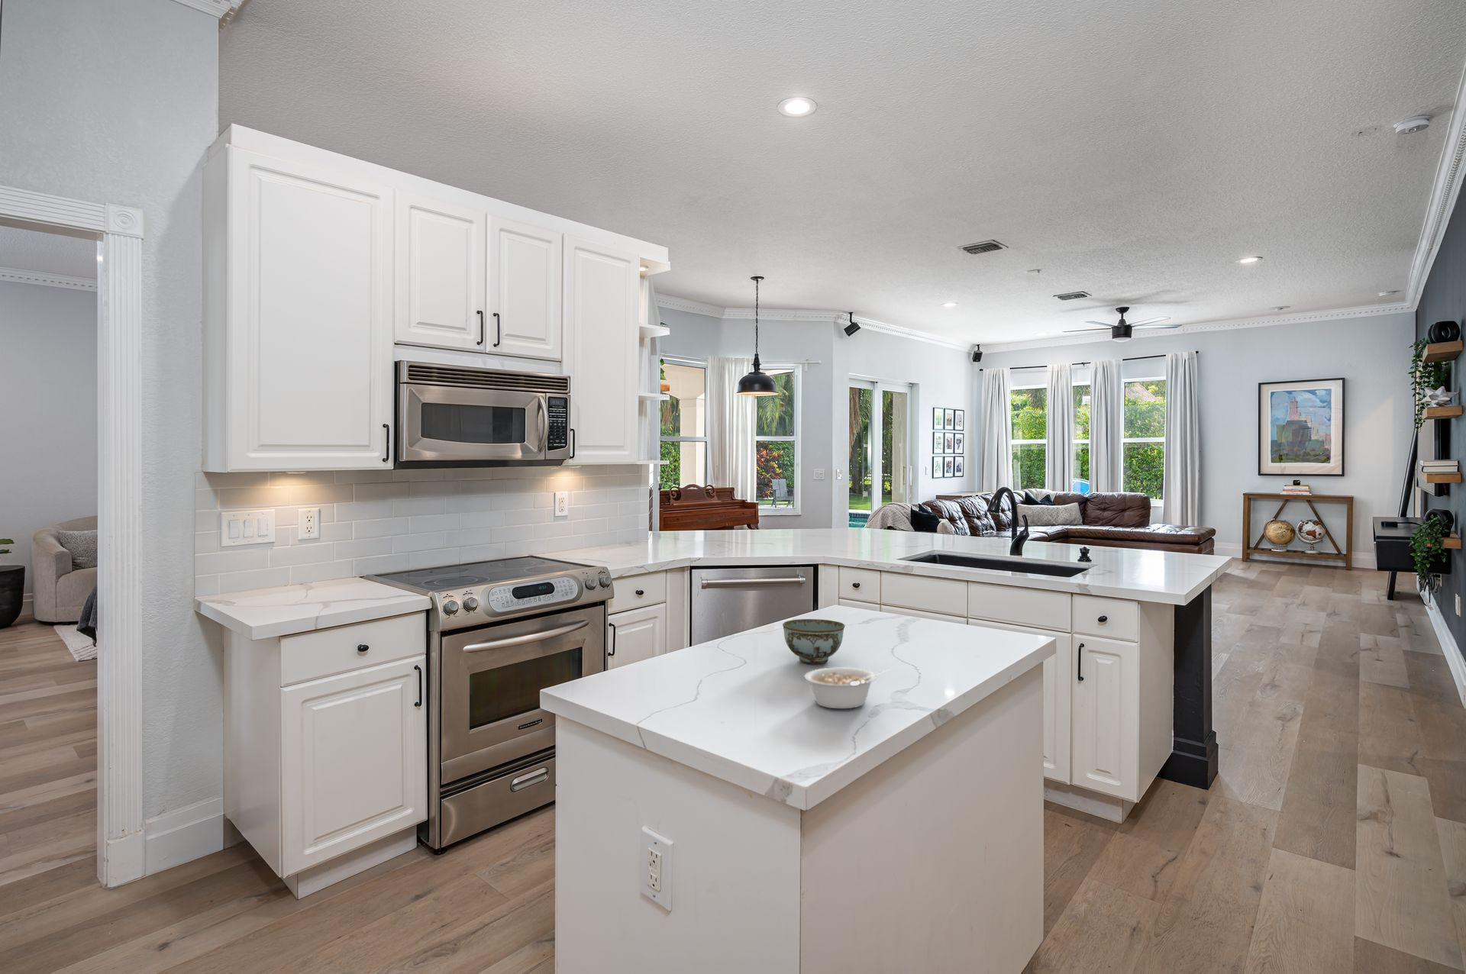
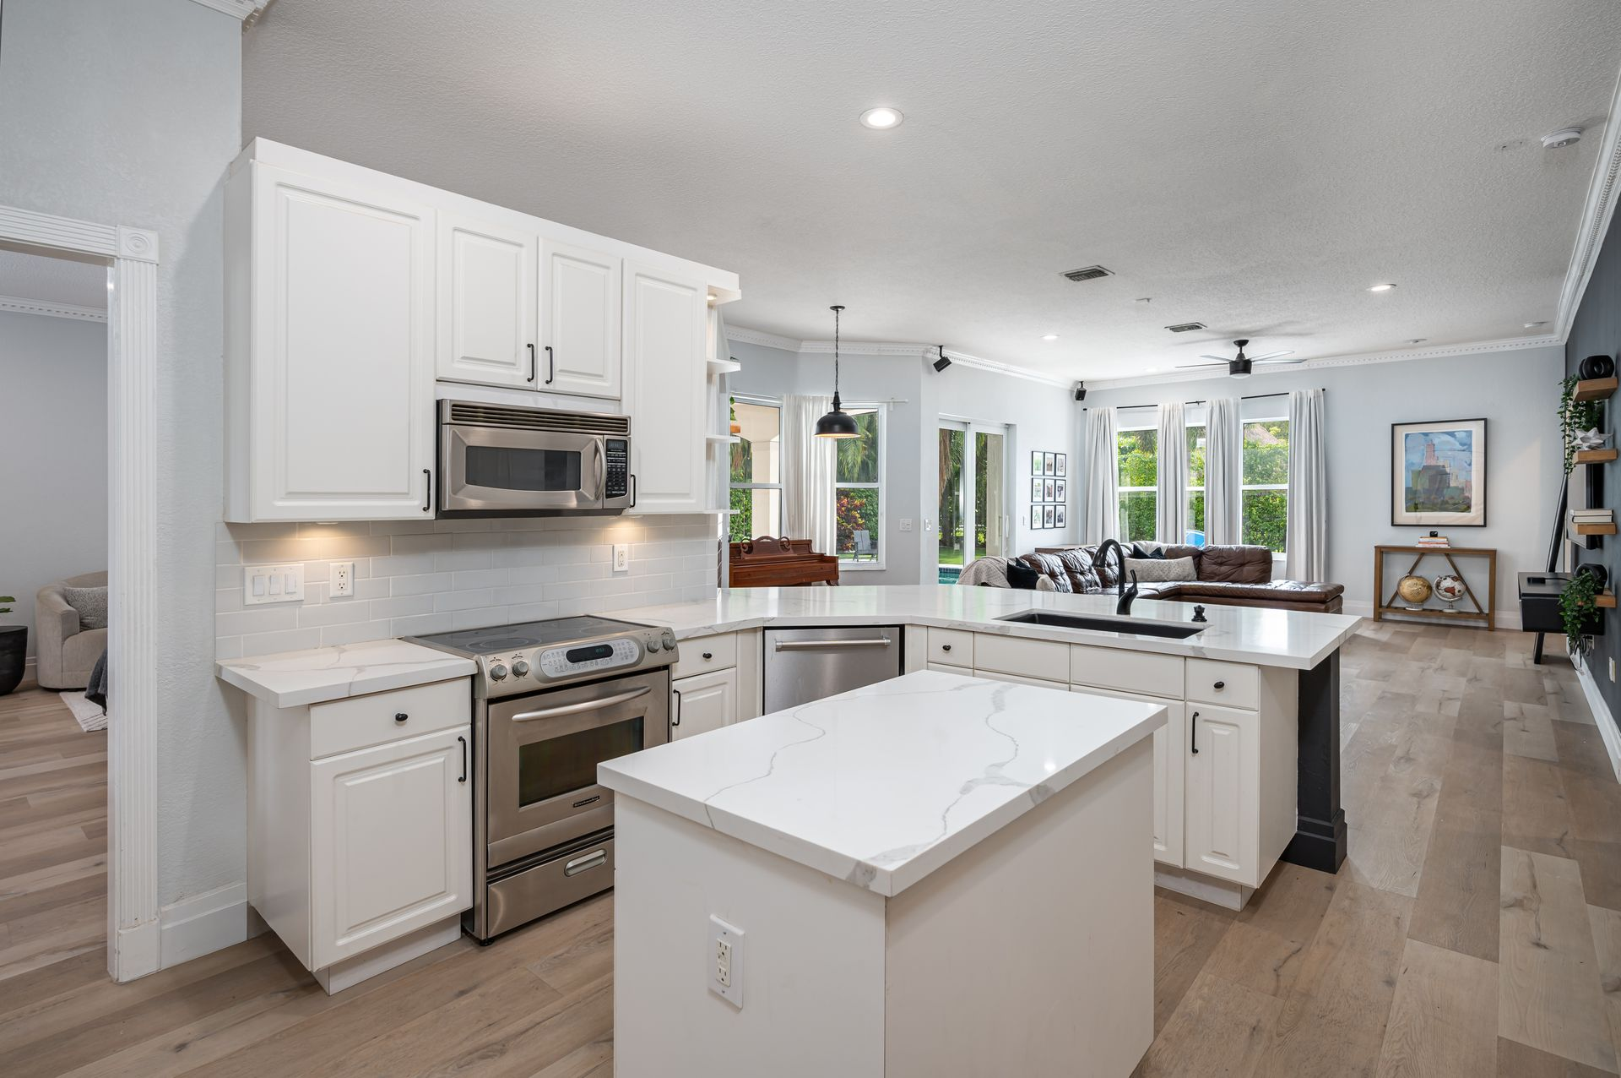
- bowl (813, 642)
- legume (842, 686)
